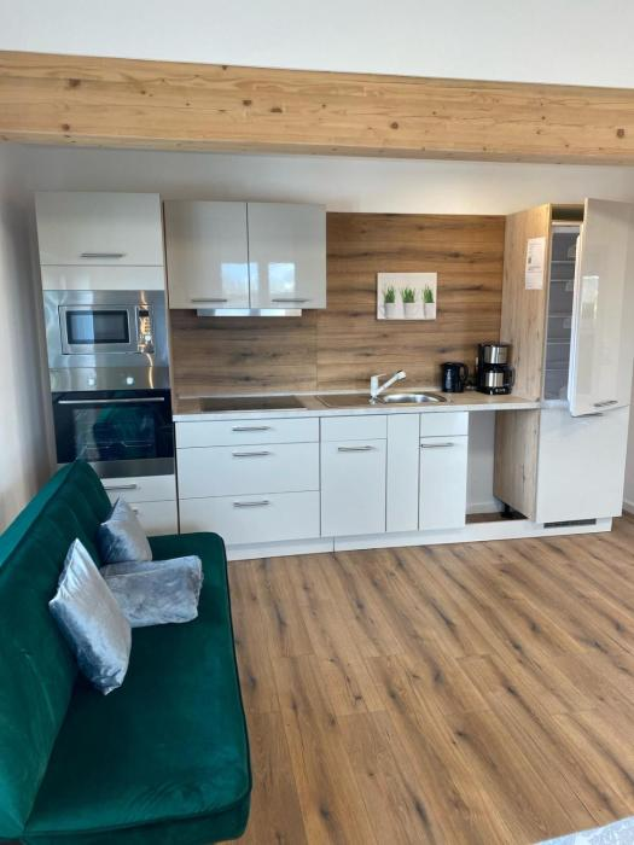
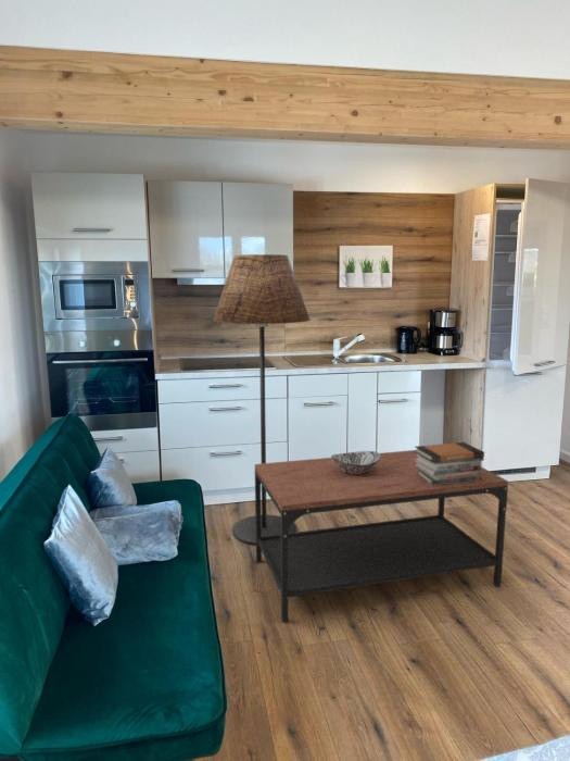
+ floor lamp (263, 399)
+ decorative bowl (355, 462)
+ coffee table (373, 523)
+ book stack (448, 462)
